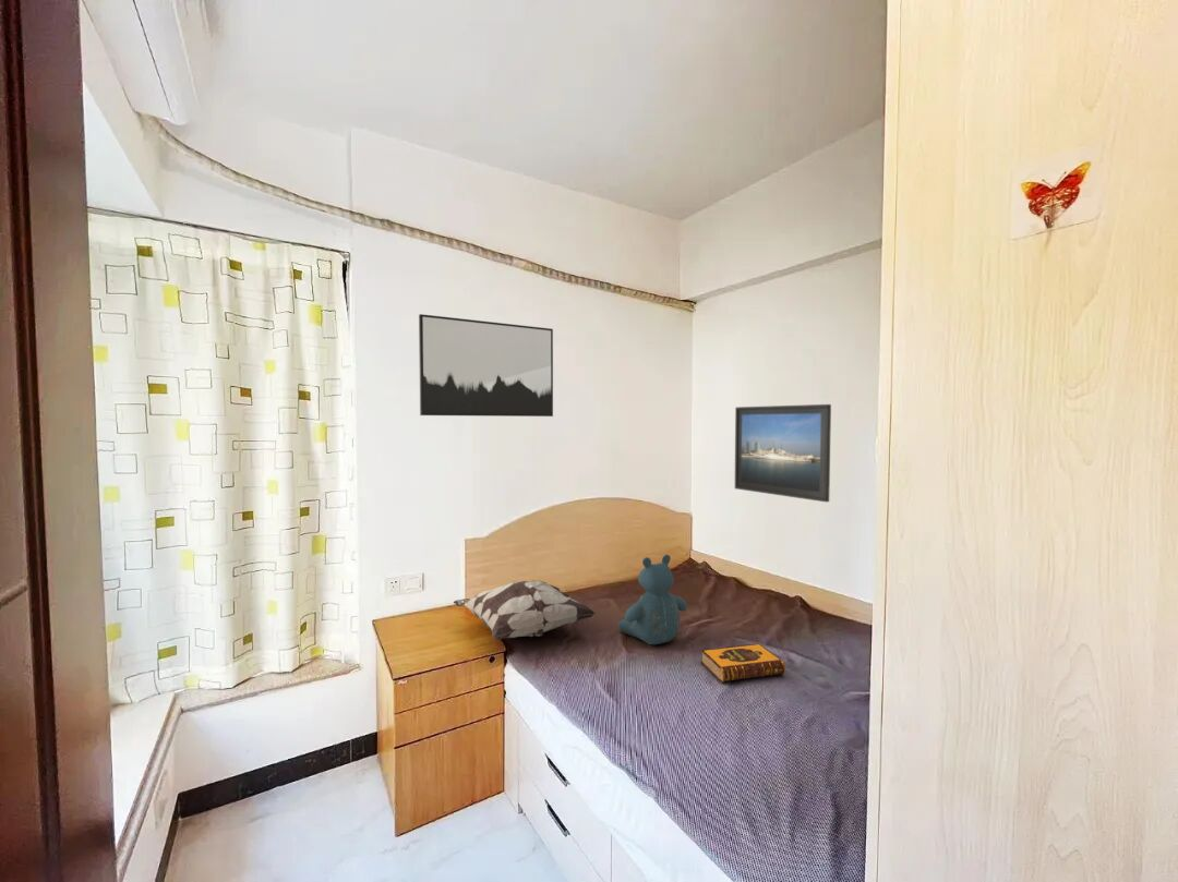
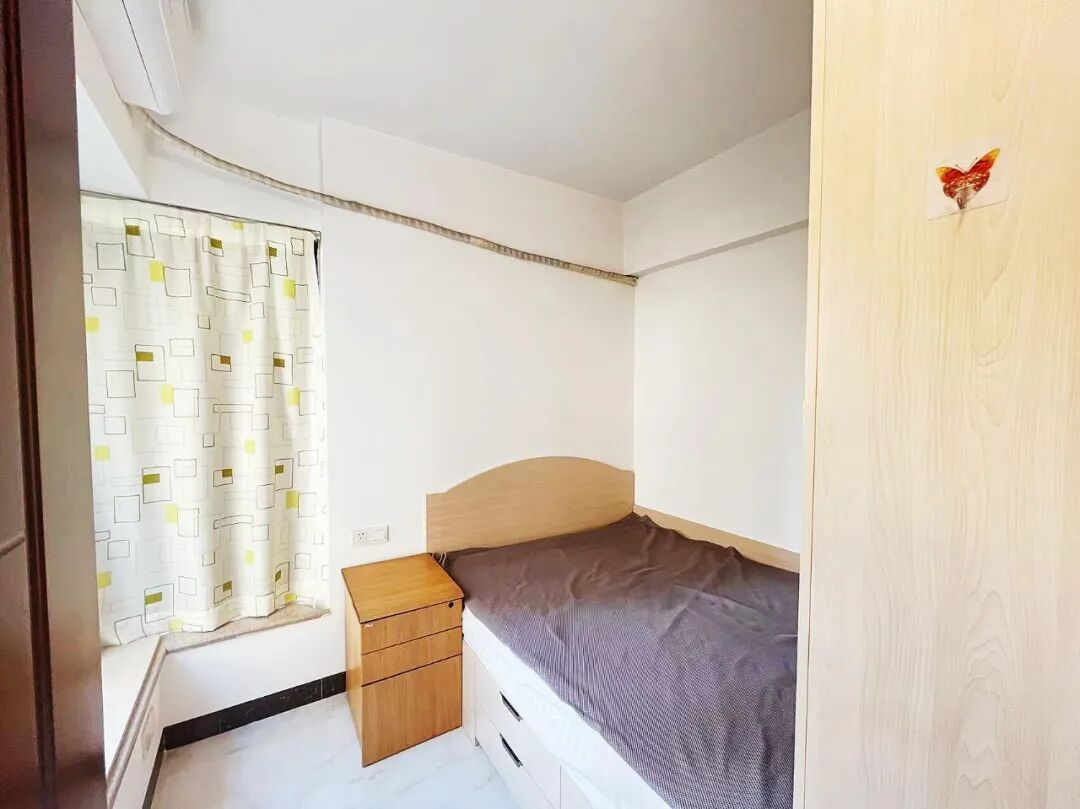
- hardback book (742, 662)
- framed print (778, 450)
- teddy bear (649, 595)
- decorative pillow (521, 607)
- wall art (490, 368)
